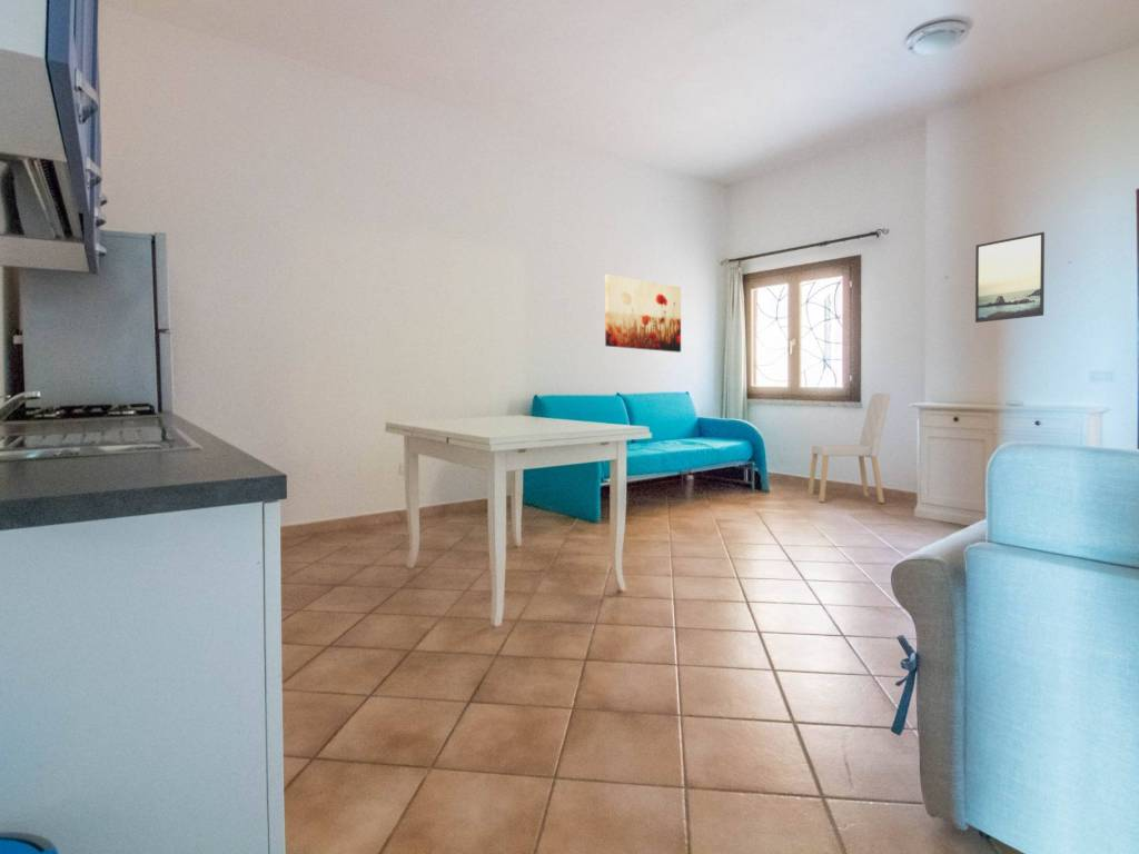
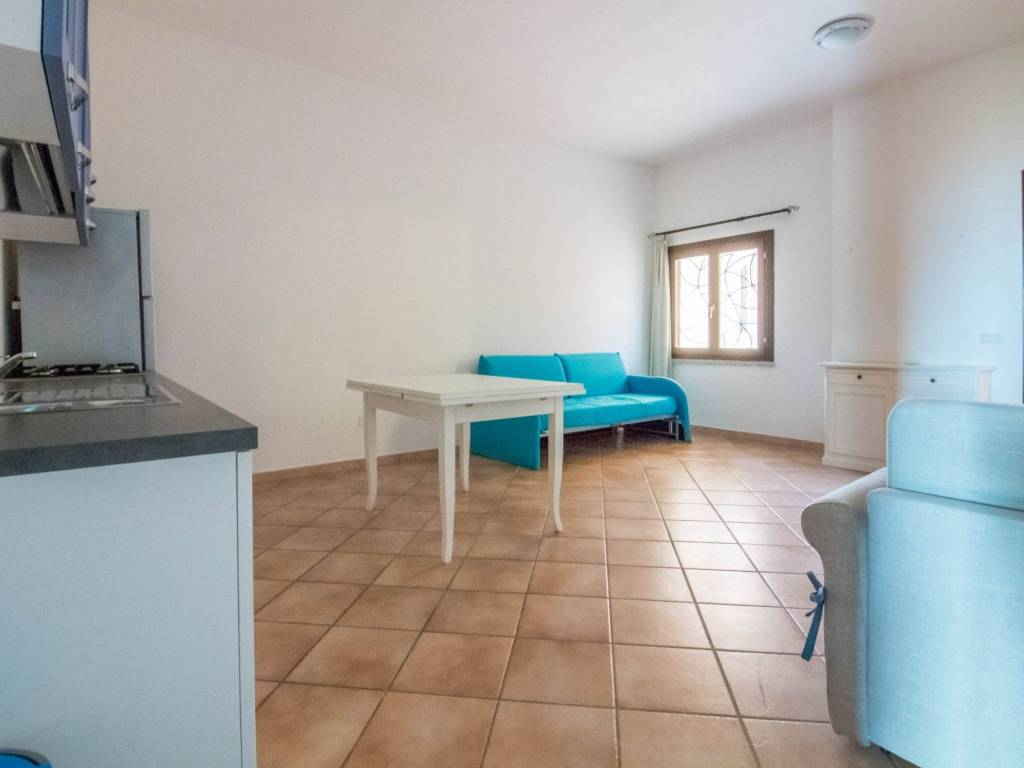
- wall art (644, 315)
- dining chair (844, 446)
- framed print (1008, 279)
